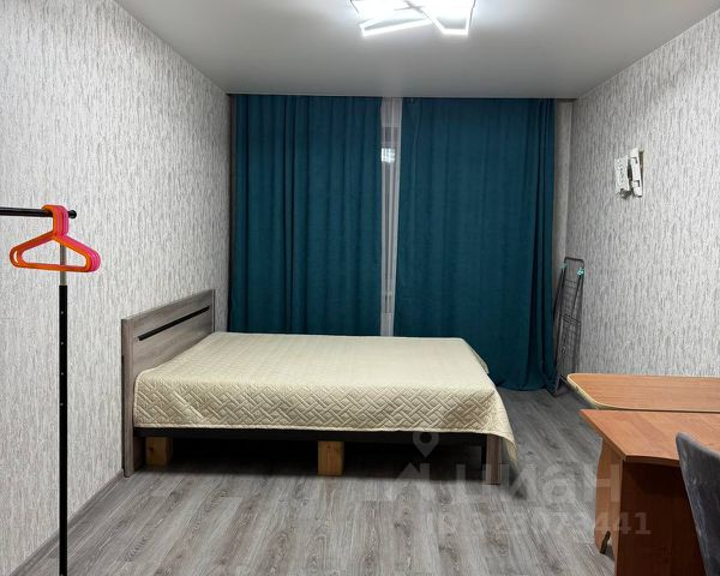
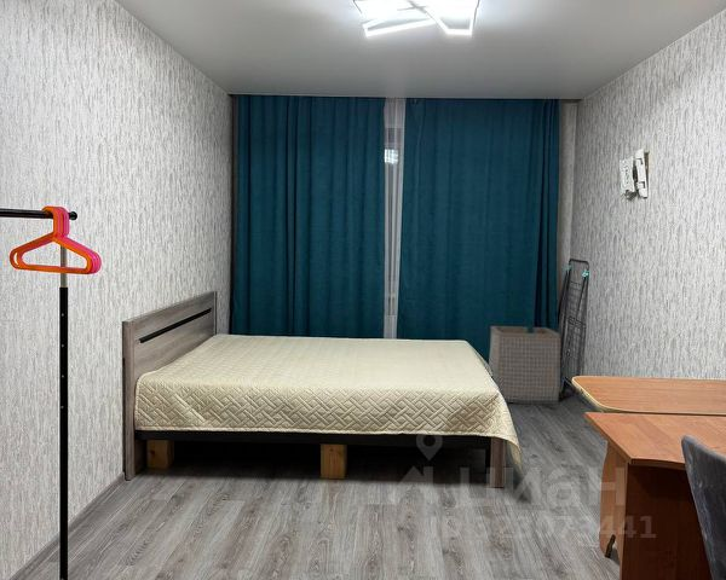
+ laundry basket (523, 362)
